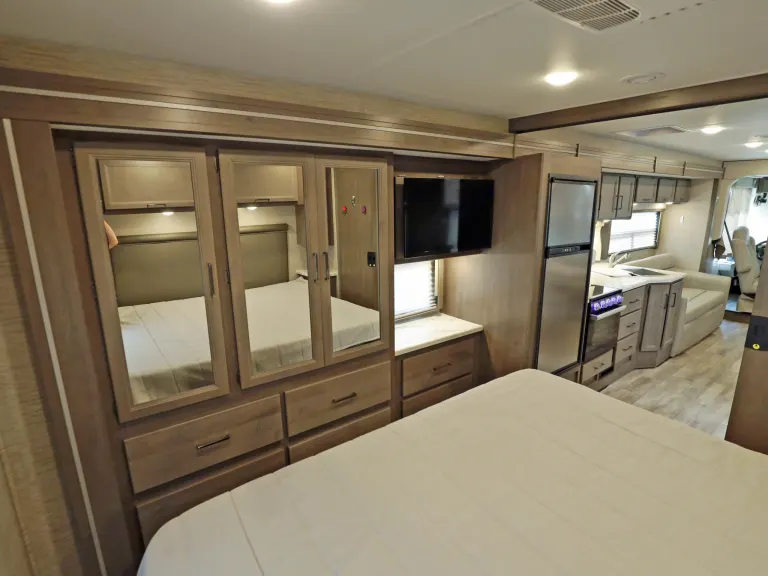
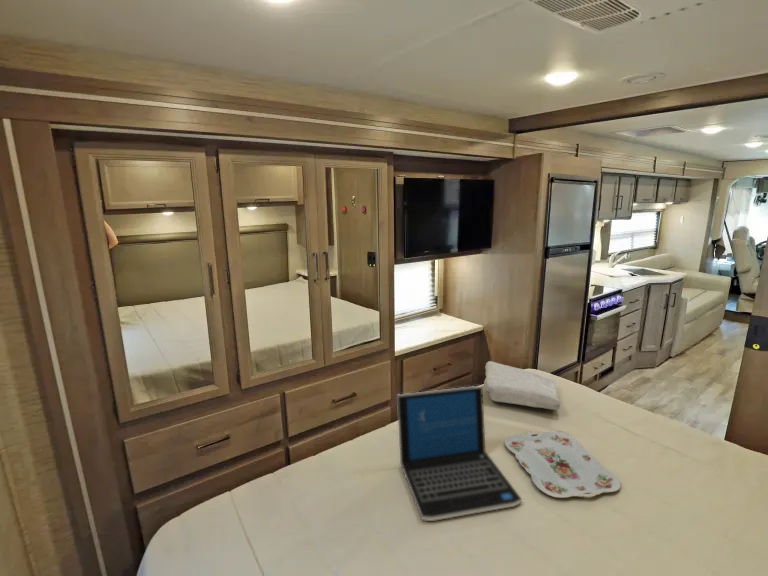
+ soap bar (519, 385)
+ serving tray (557, 461)
+ laptop (455, 445)
